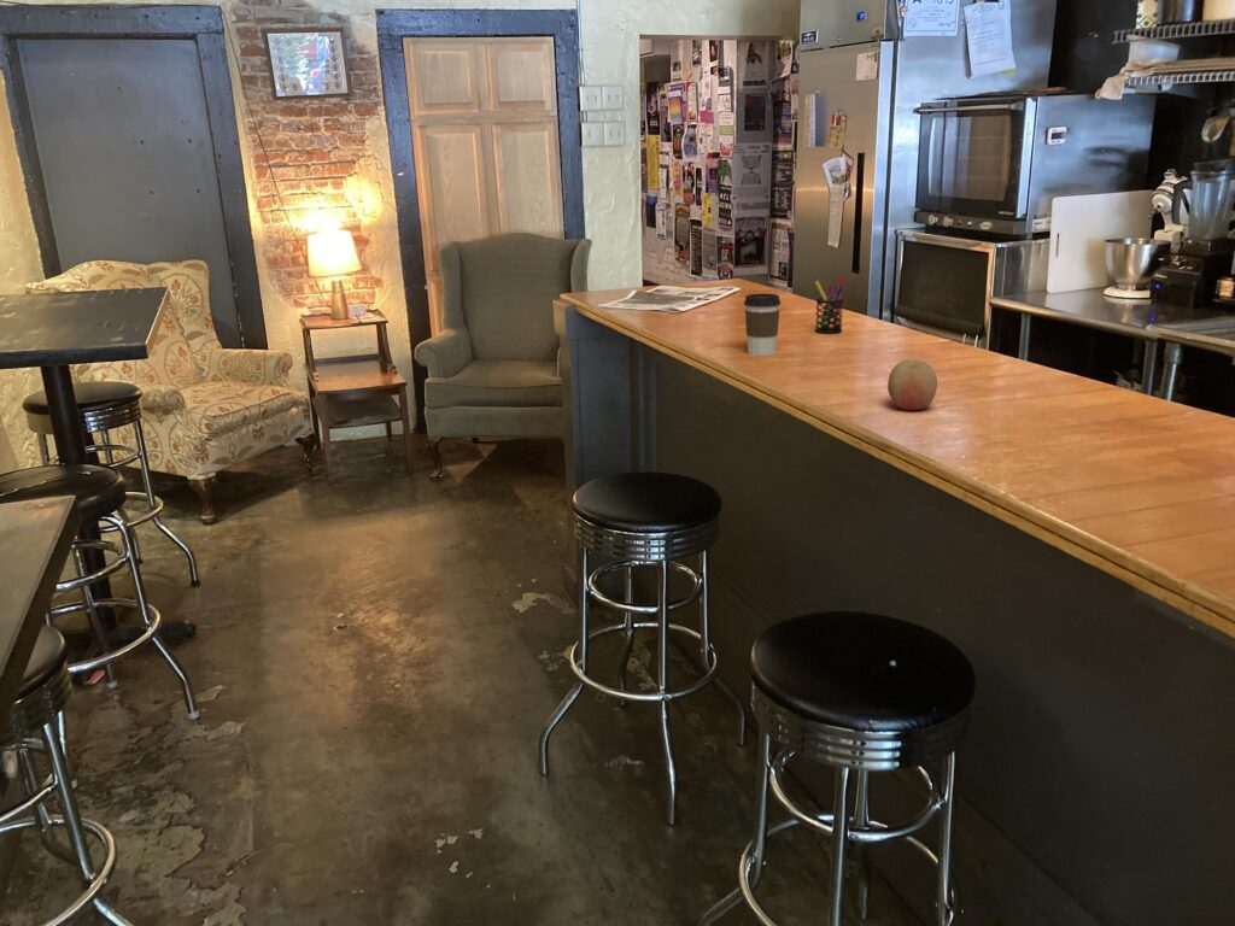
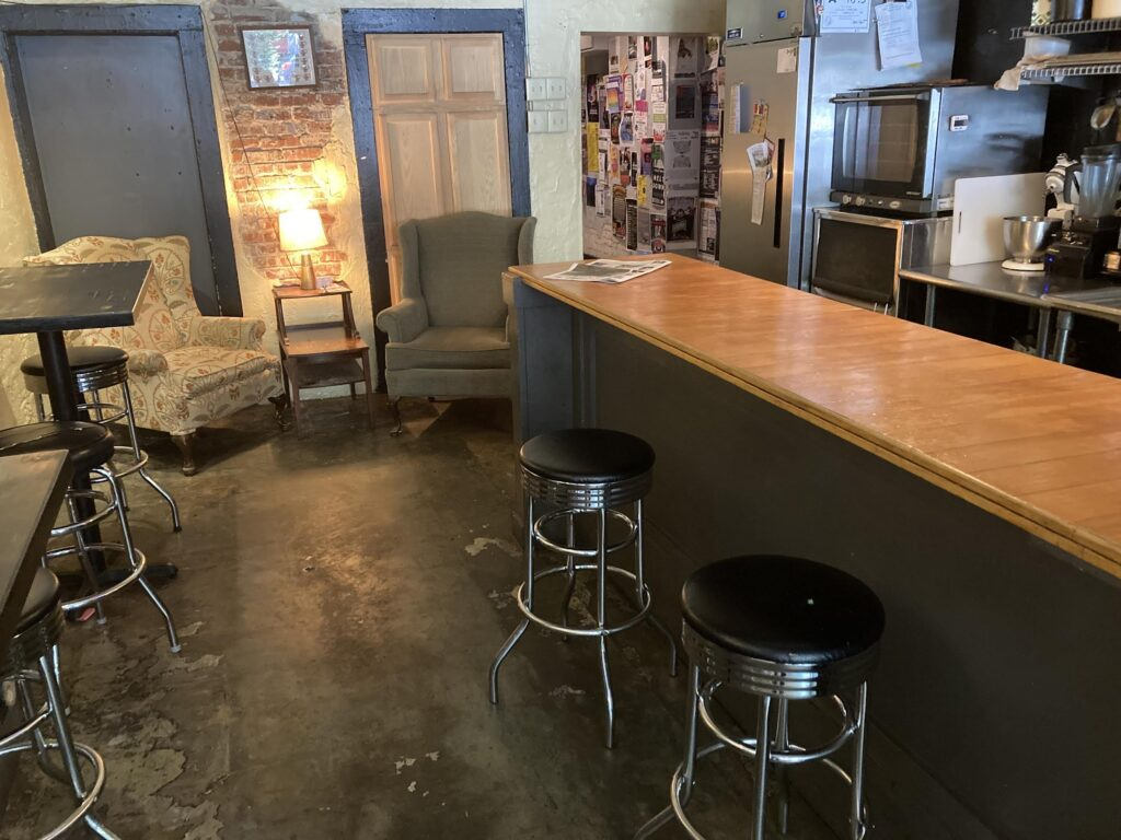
- pen holder (832, 303)
- fruit (912, 385)
- coffee cup (761, 324)
